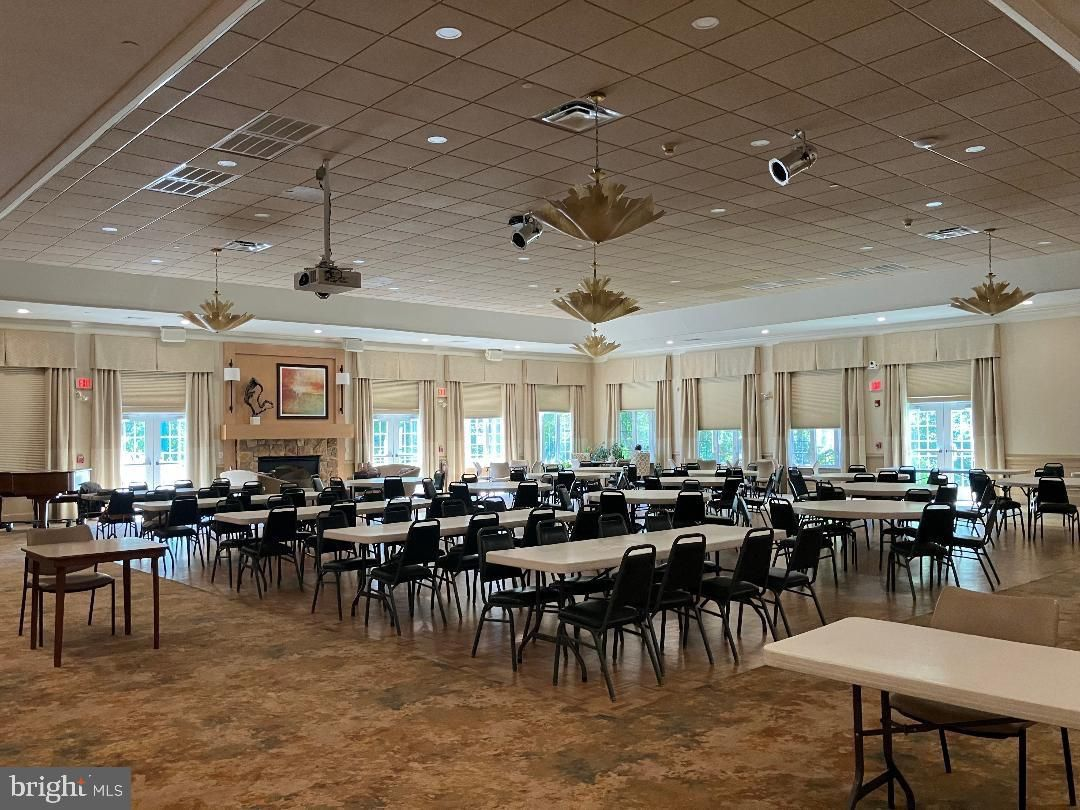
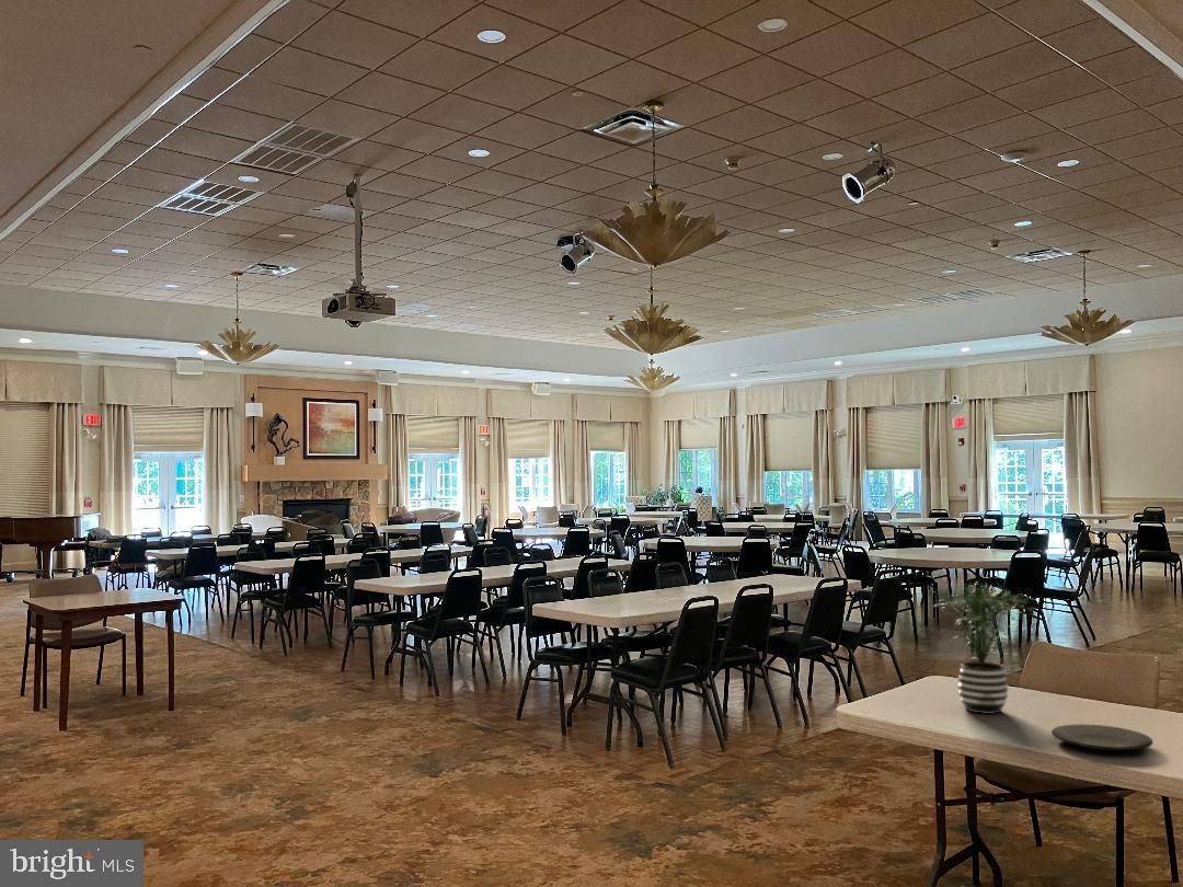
+ plate (1101, 739)
+ potted plant (984, 646)
